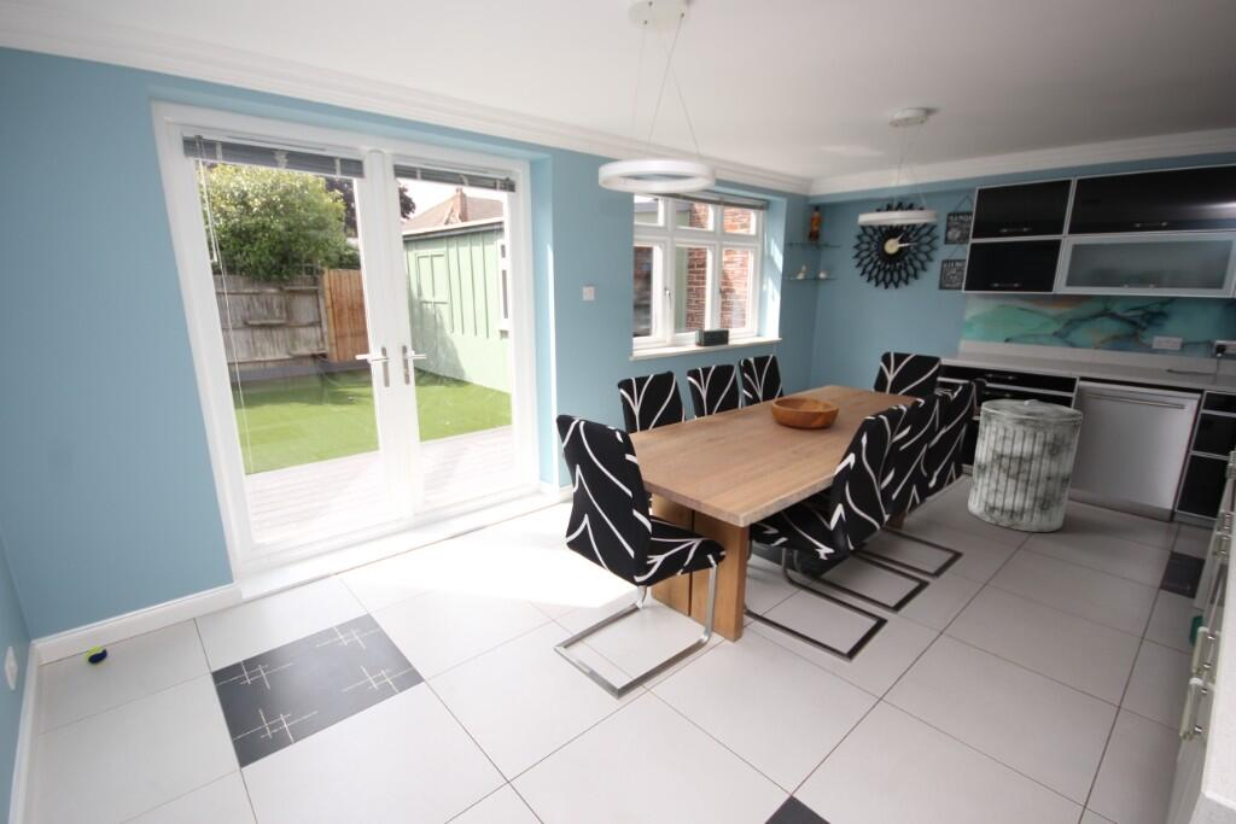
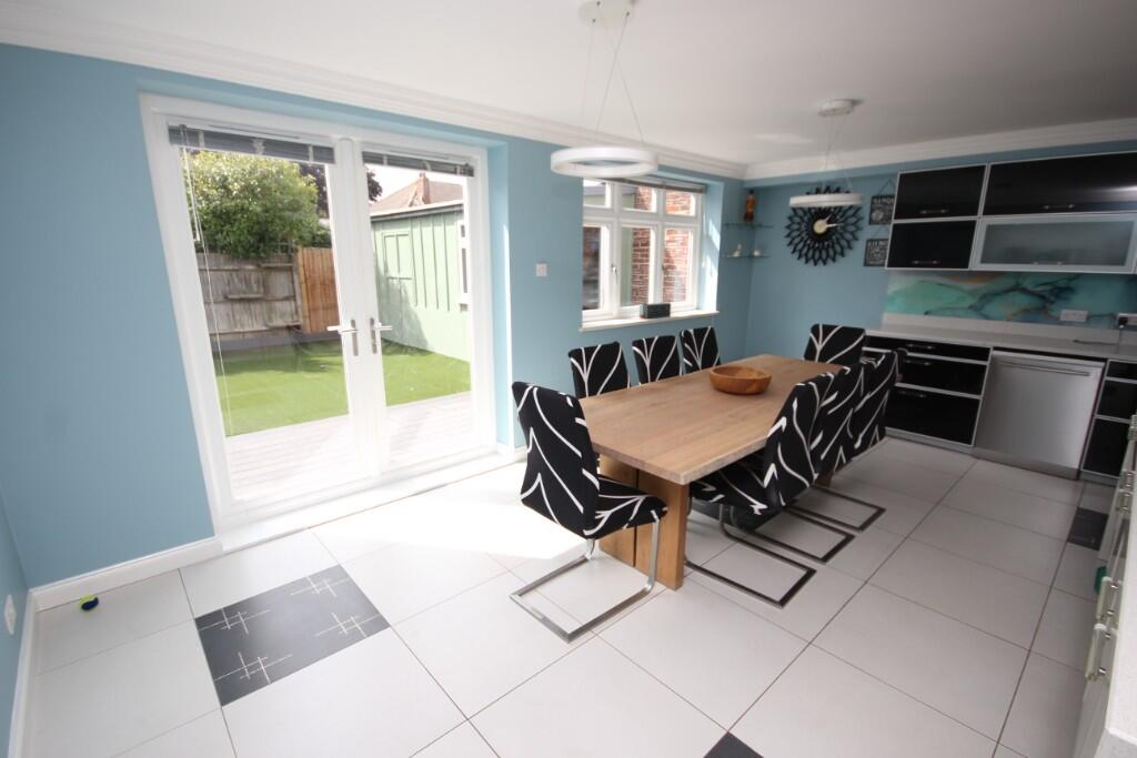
- trash can (1022, 458)
